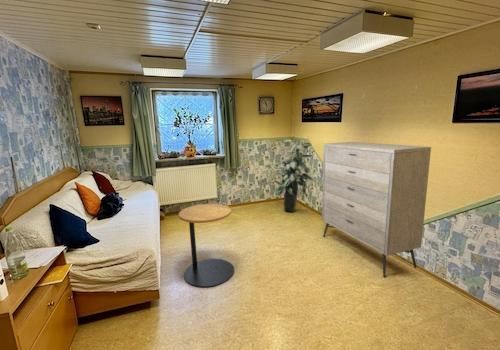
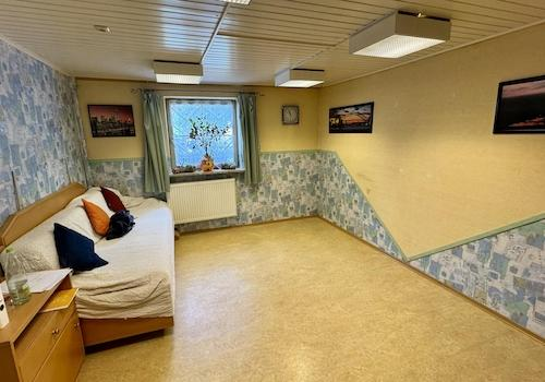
- indoor plant (292, 175)
- dresser (366, 199)
- side table (195, 242)
